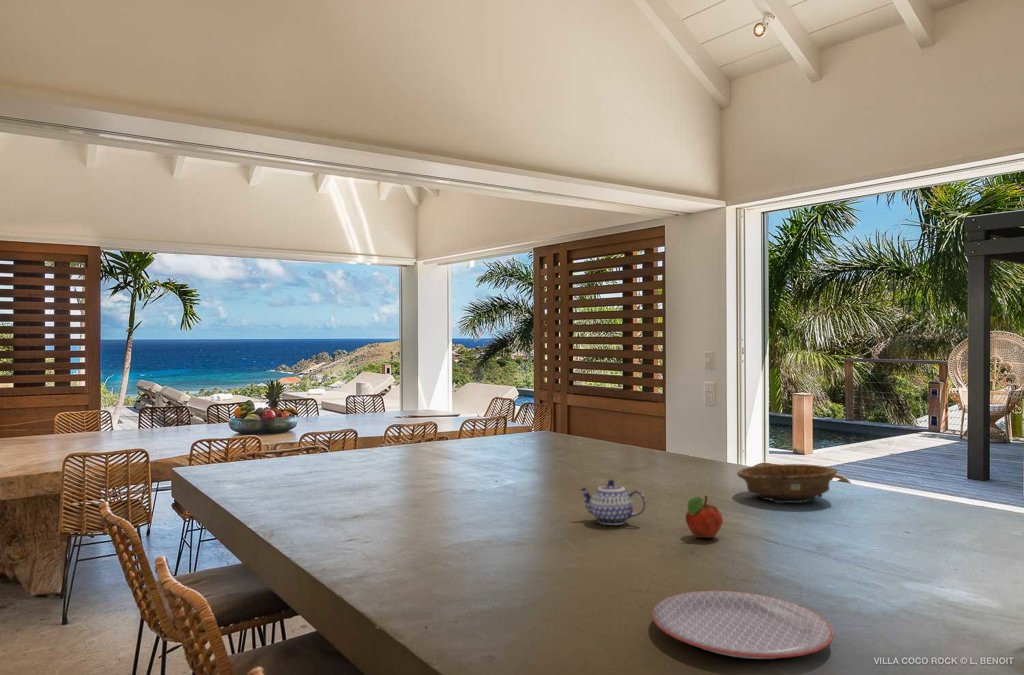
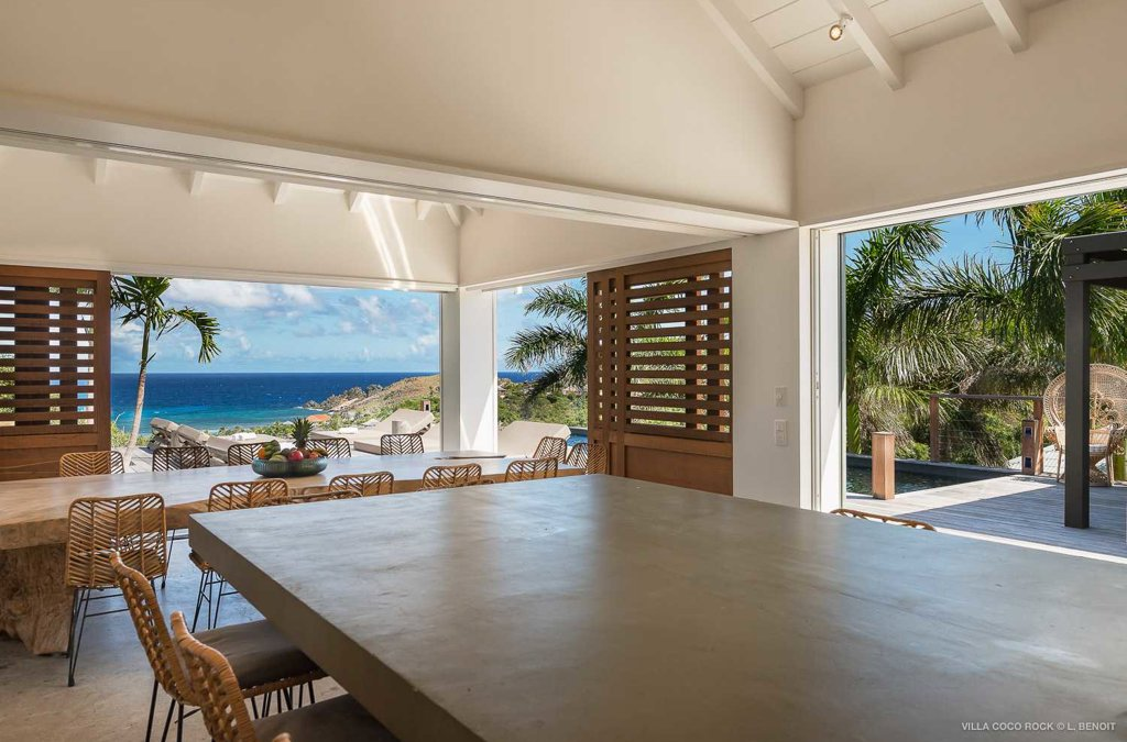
- decorative bowl (786, 482)
- plate (739, 626)
- fruit (702, 516)
- teapot (611, 501)
